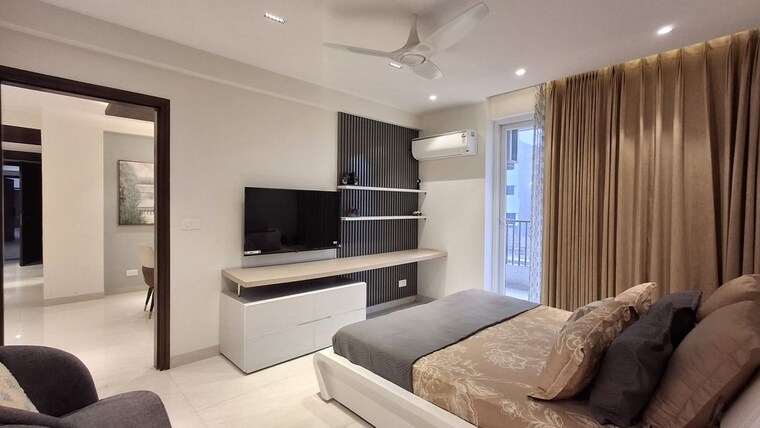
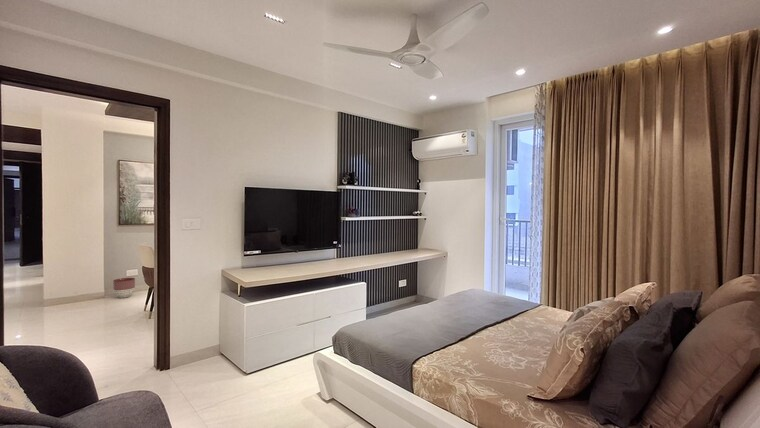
+ planter (124, 288)
